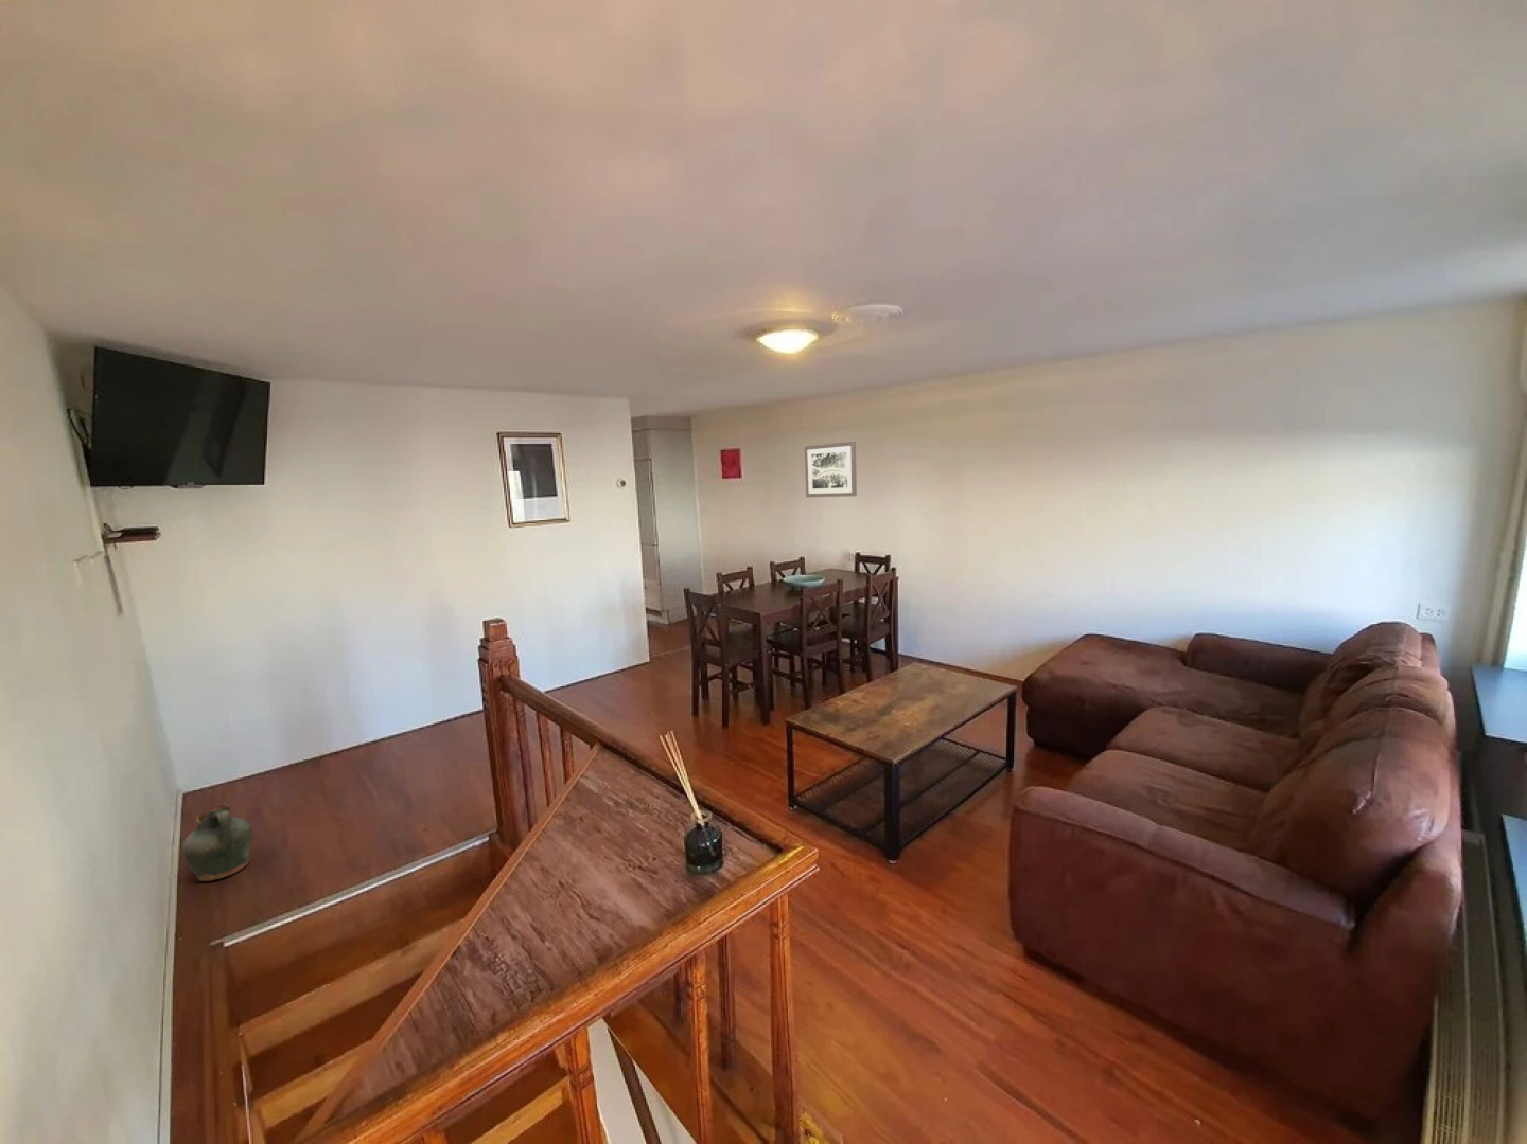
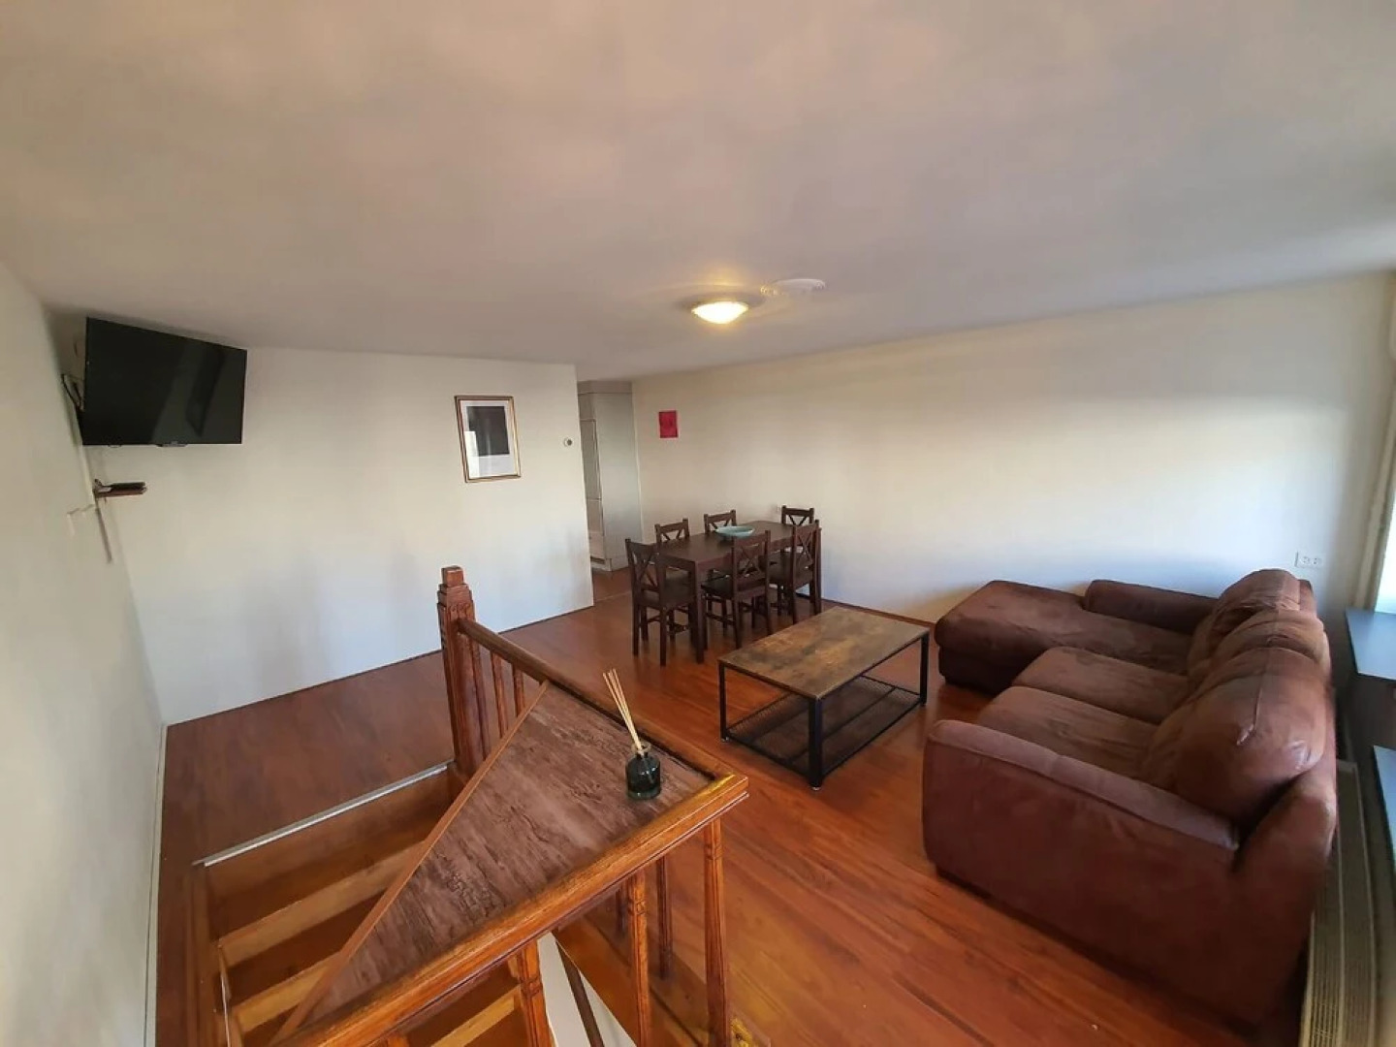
- wall art (830, 470)
- ceramic jug (218, 838)
